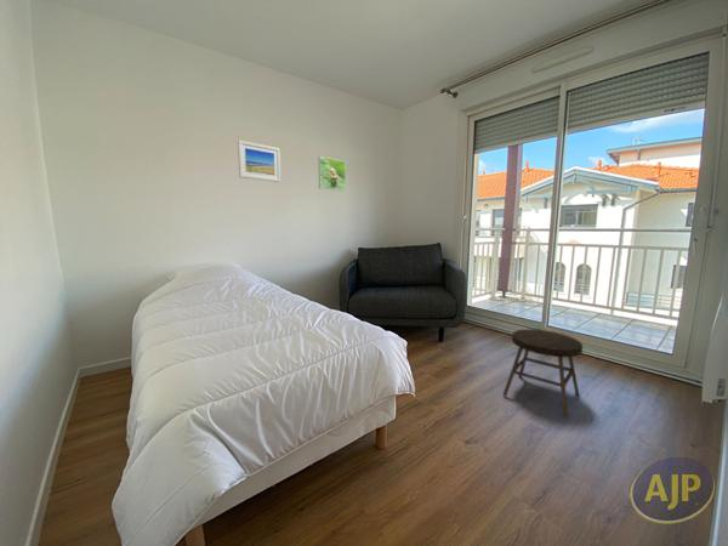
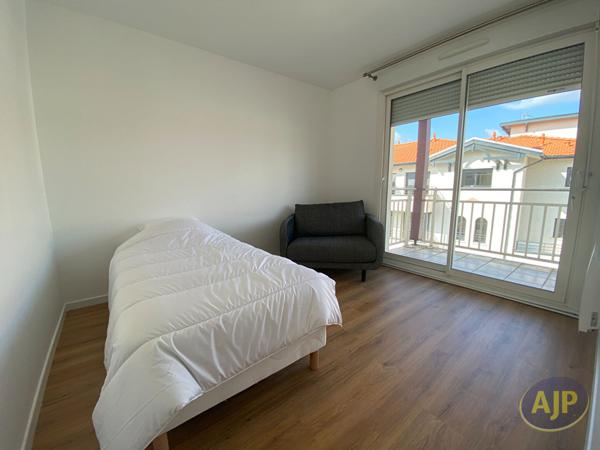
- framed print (332, 174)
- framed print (260, 161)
- stool (542, 364)
